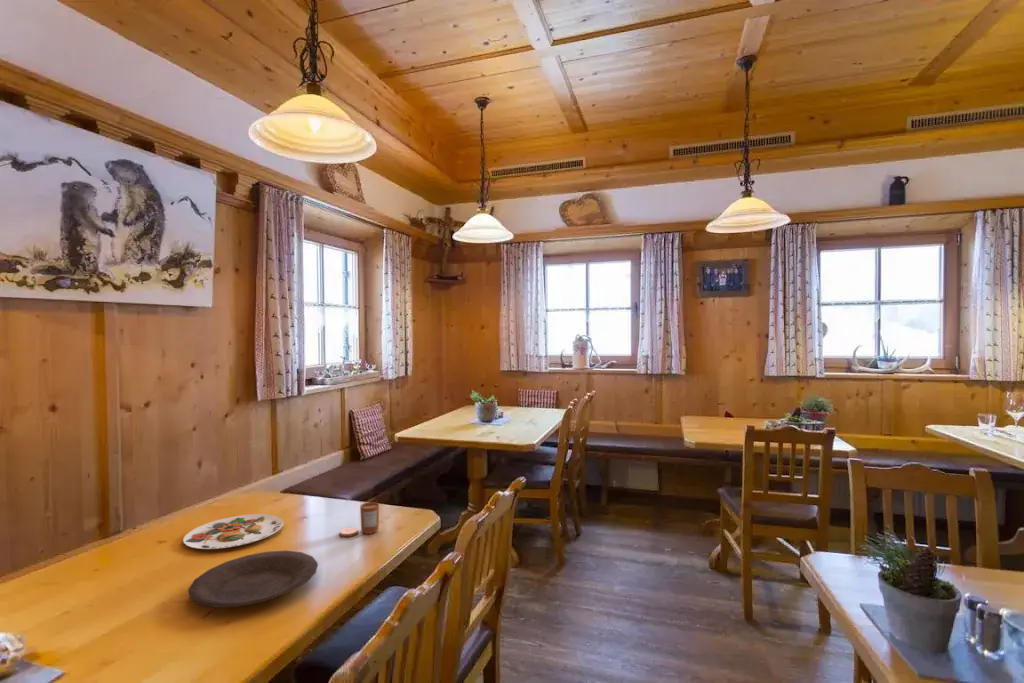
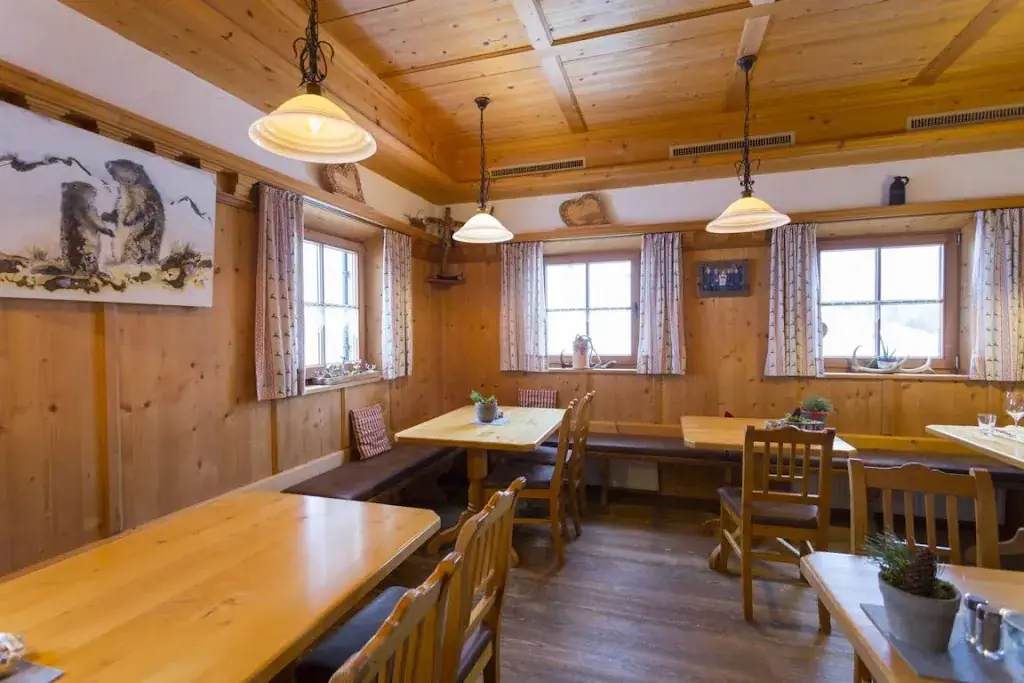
- plate (256, 580)
- plate (235, 531)
- candle (361, 519)
